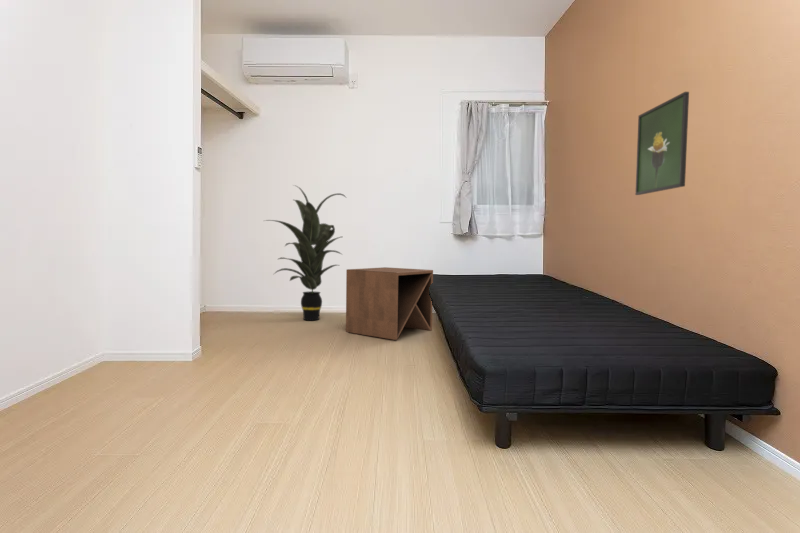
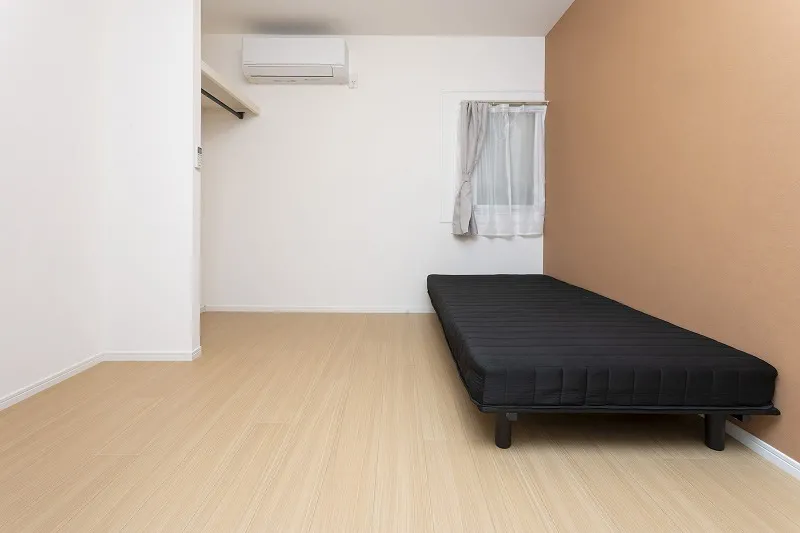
- side table (389, 300)
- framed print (659, 148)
- indoor plant (307, 252)
